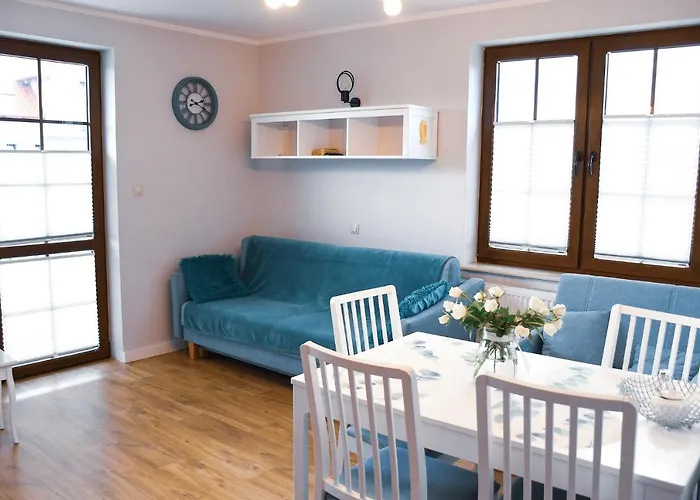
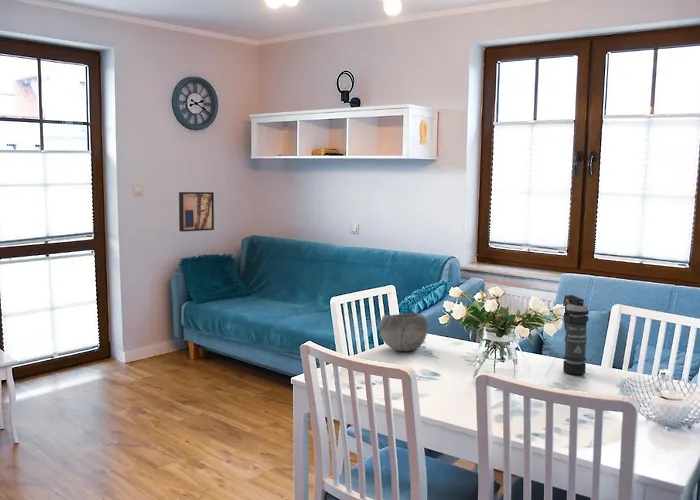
+ smoke grenade (573, 333)
+ bowl (403, 331)
+ wall art (196, 211)
